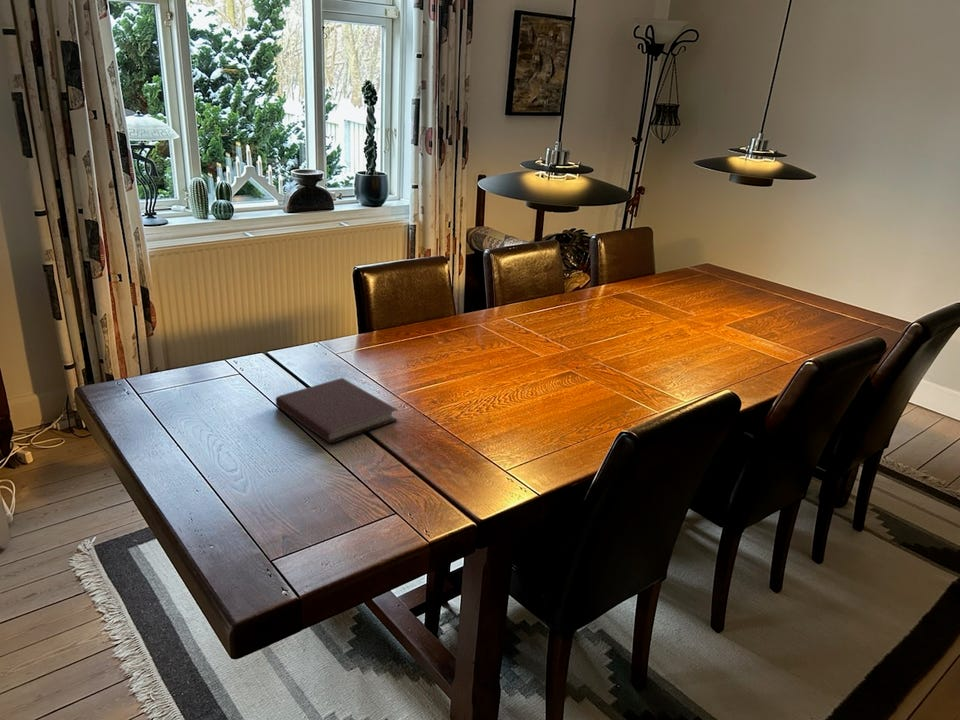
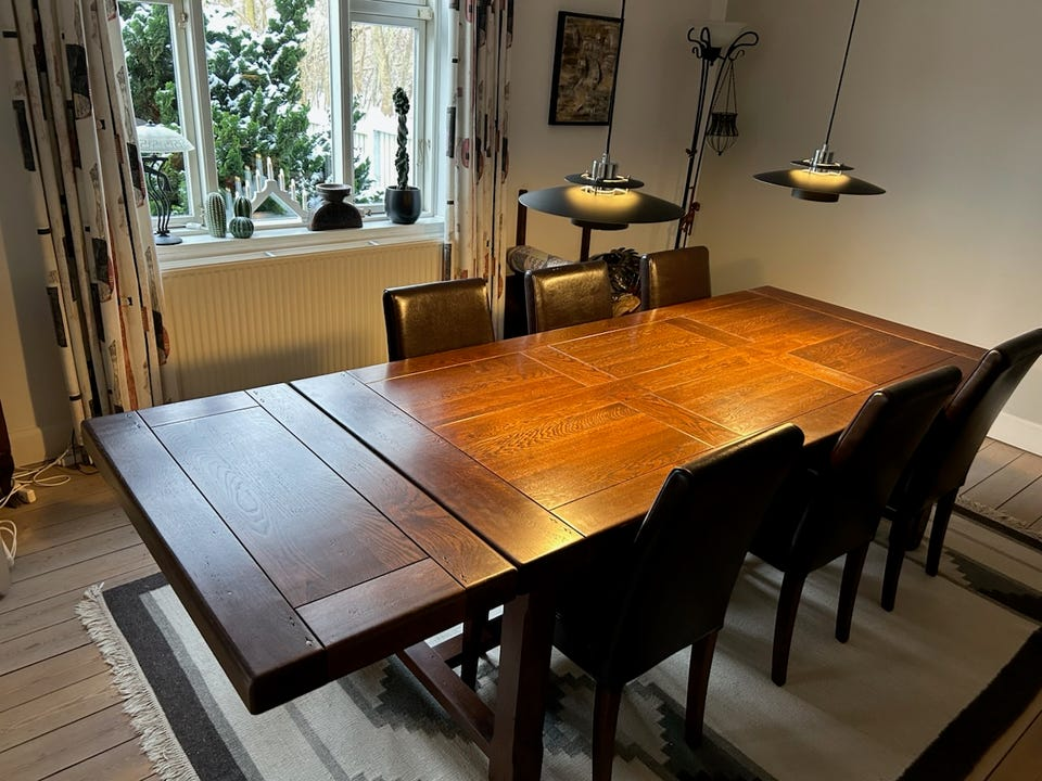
- notebook (336, 408)
